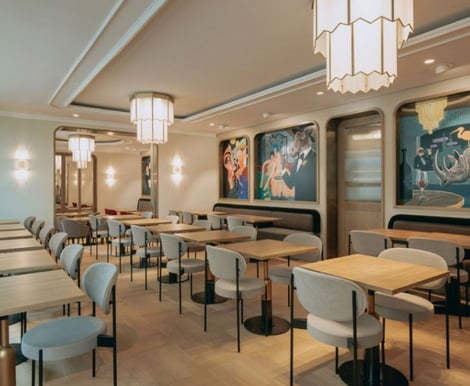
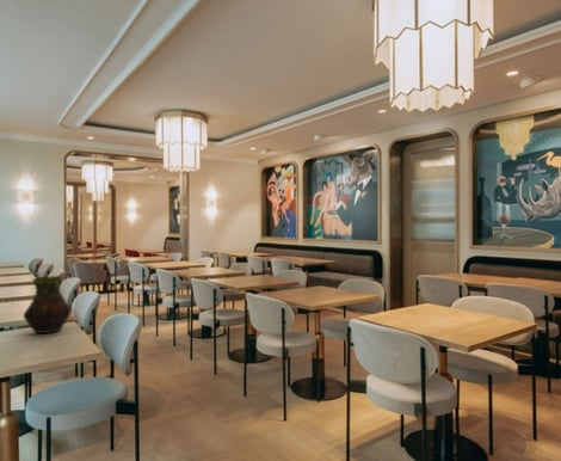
+ vase (48, 303)
